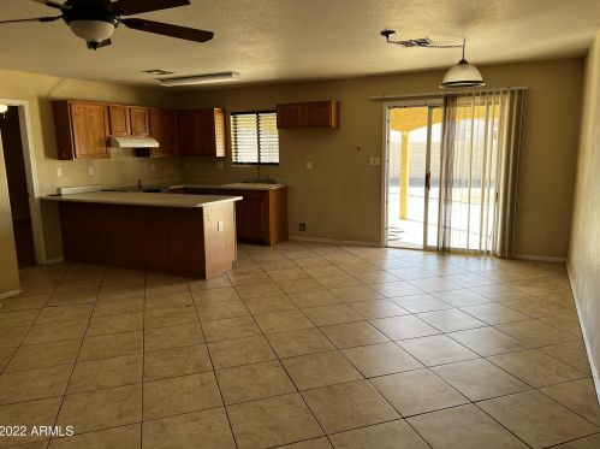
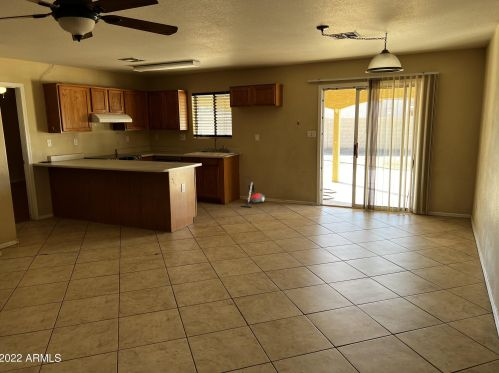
+ vacuum cleaner (250, 190)
